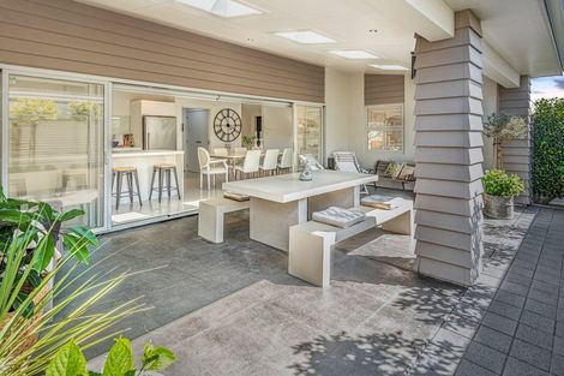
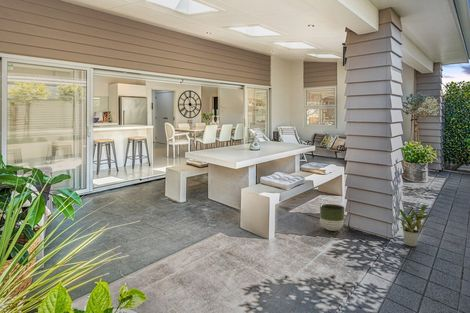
+ planter (331, 218)
+ potted plant (414, 225)
